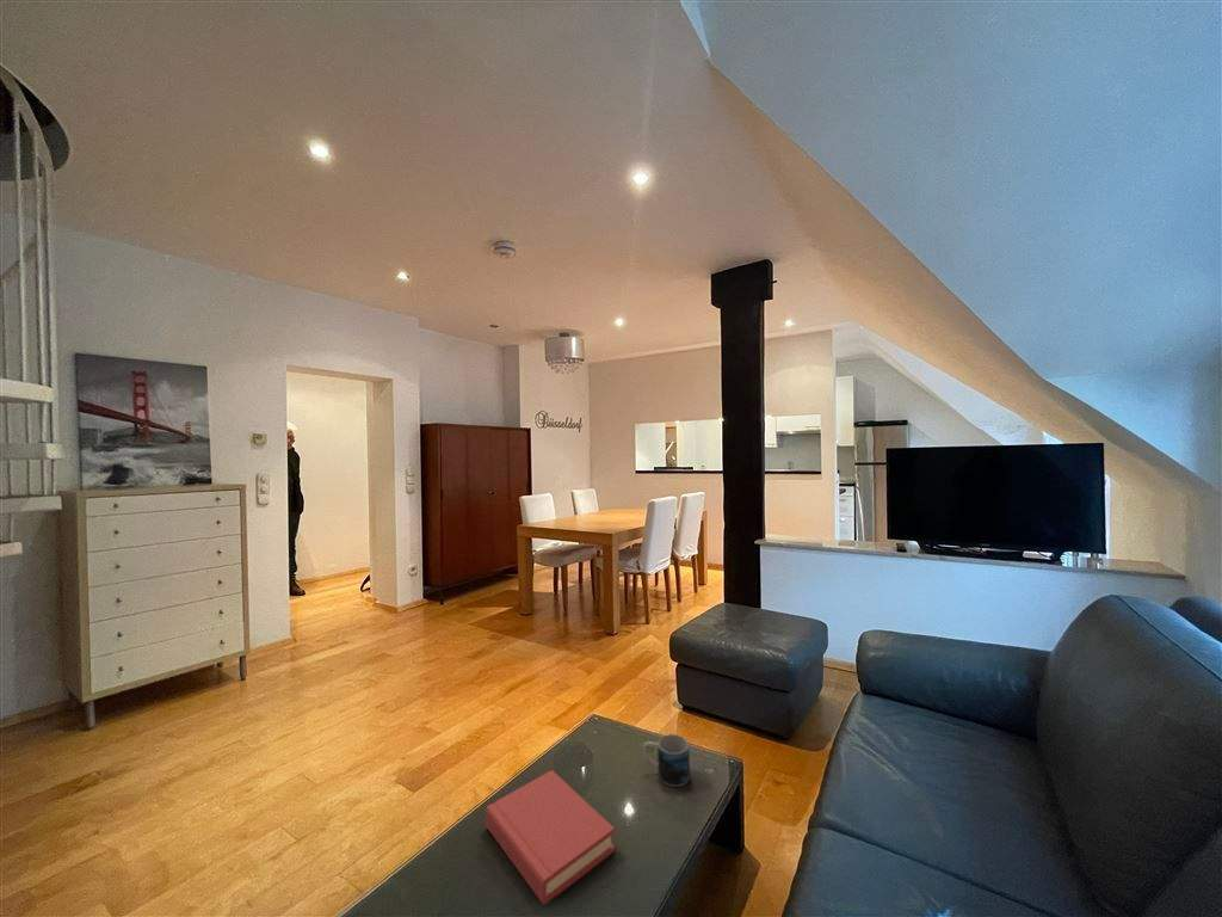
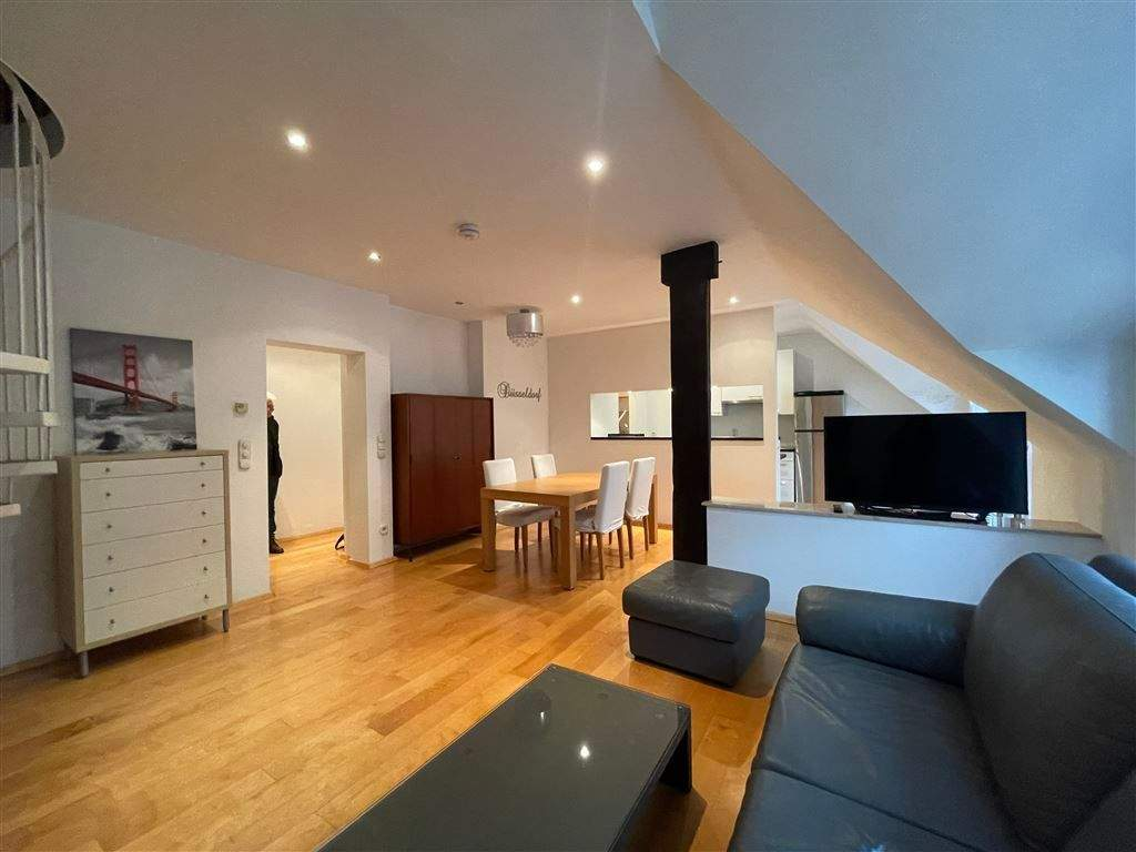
- hardback book (548, 827)
- mug (666, 758)
